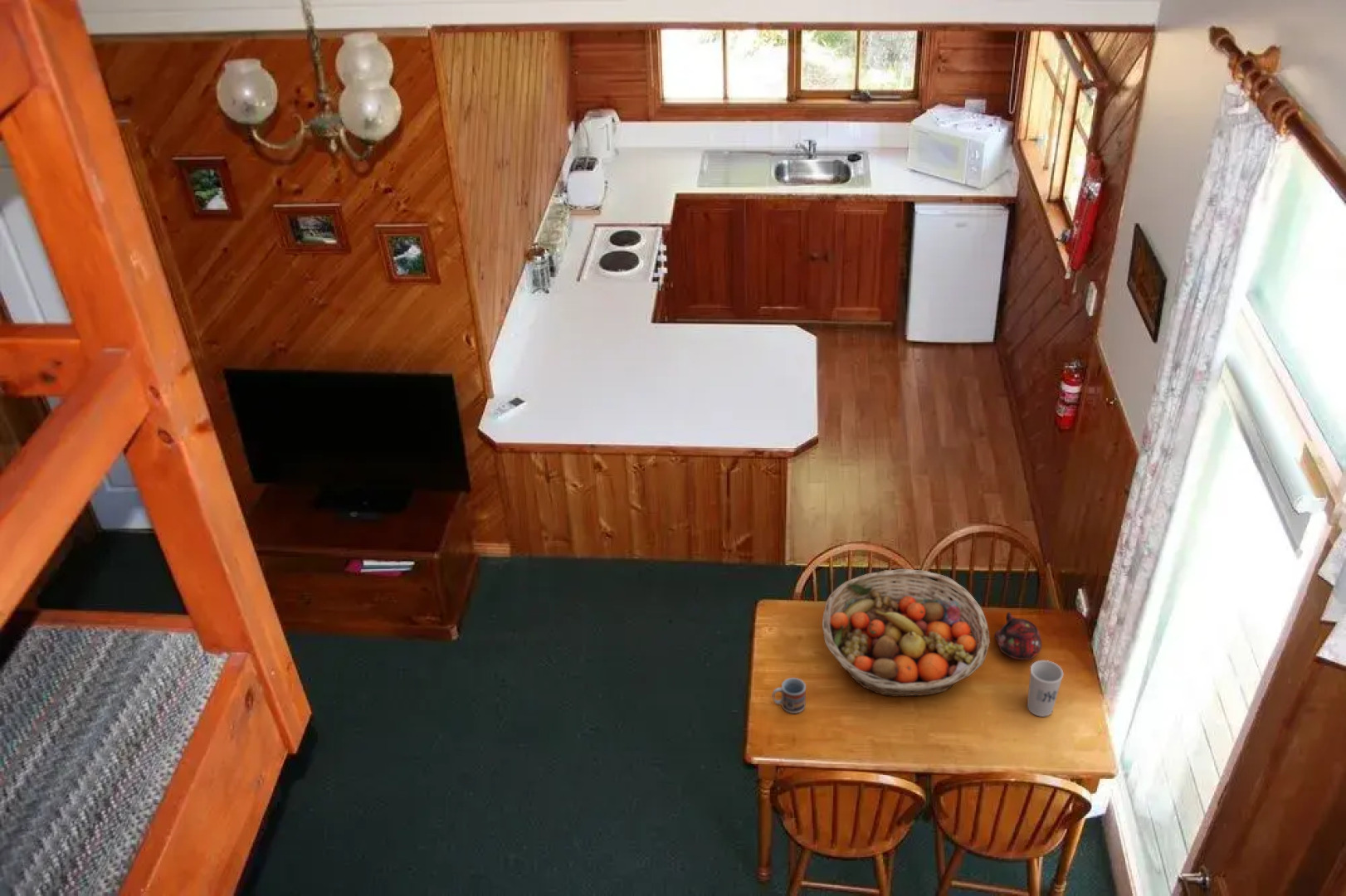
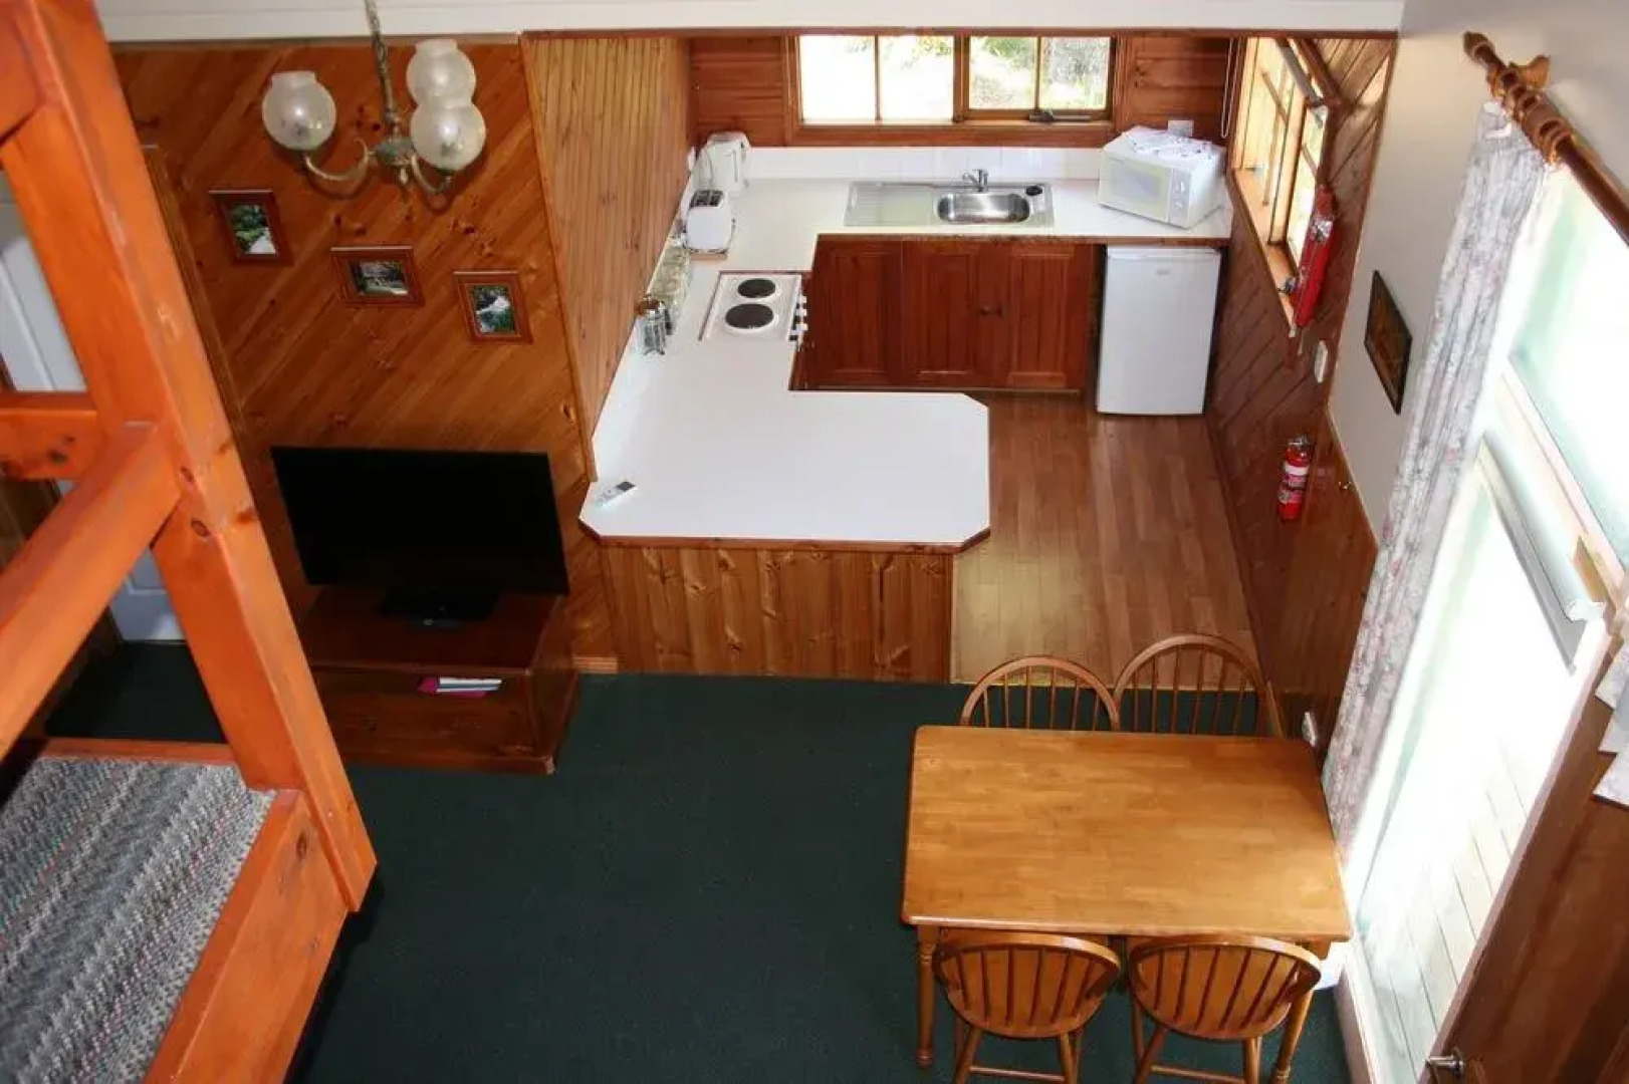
- teapot (1021, 637)
- cup (1043, 689)
- cup (788, 695)
- fruit basket (904, 635)
